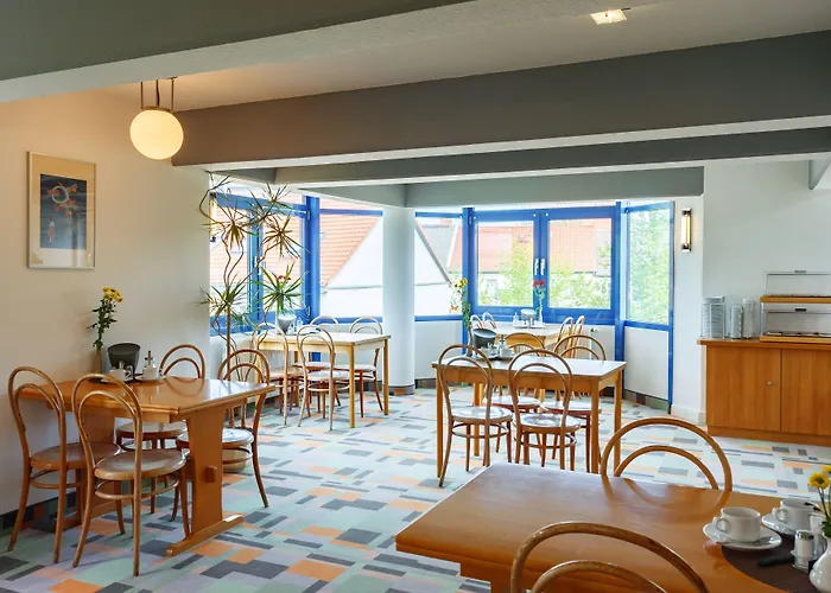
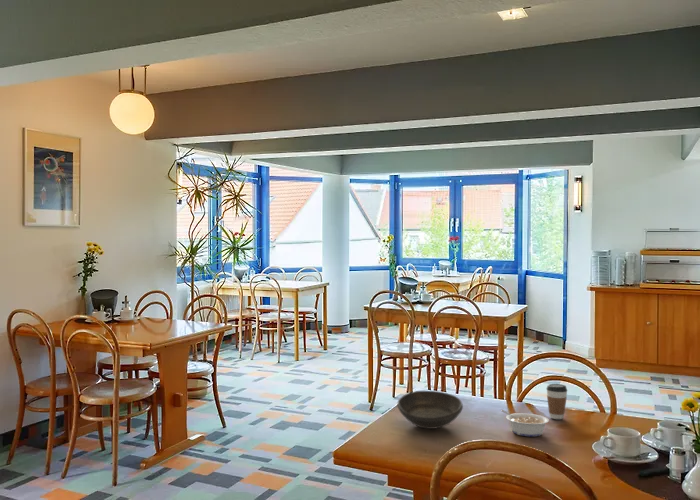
+ legume (525, 424)
+ coffee cup (556, 401)
+ bowl (429, 411)
